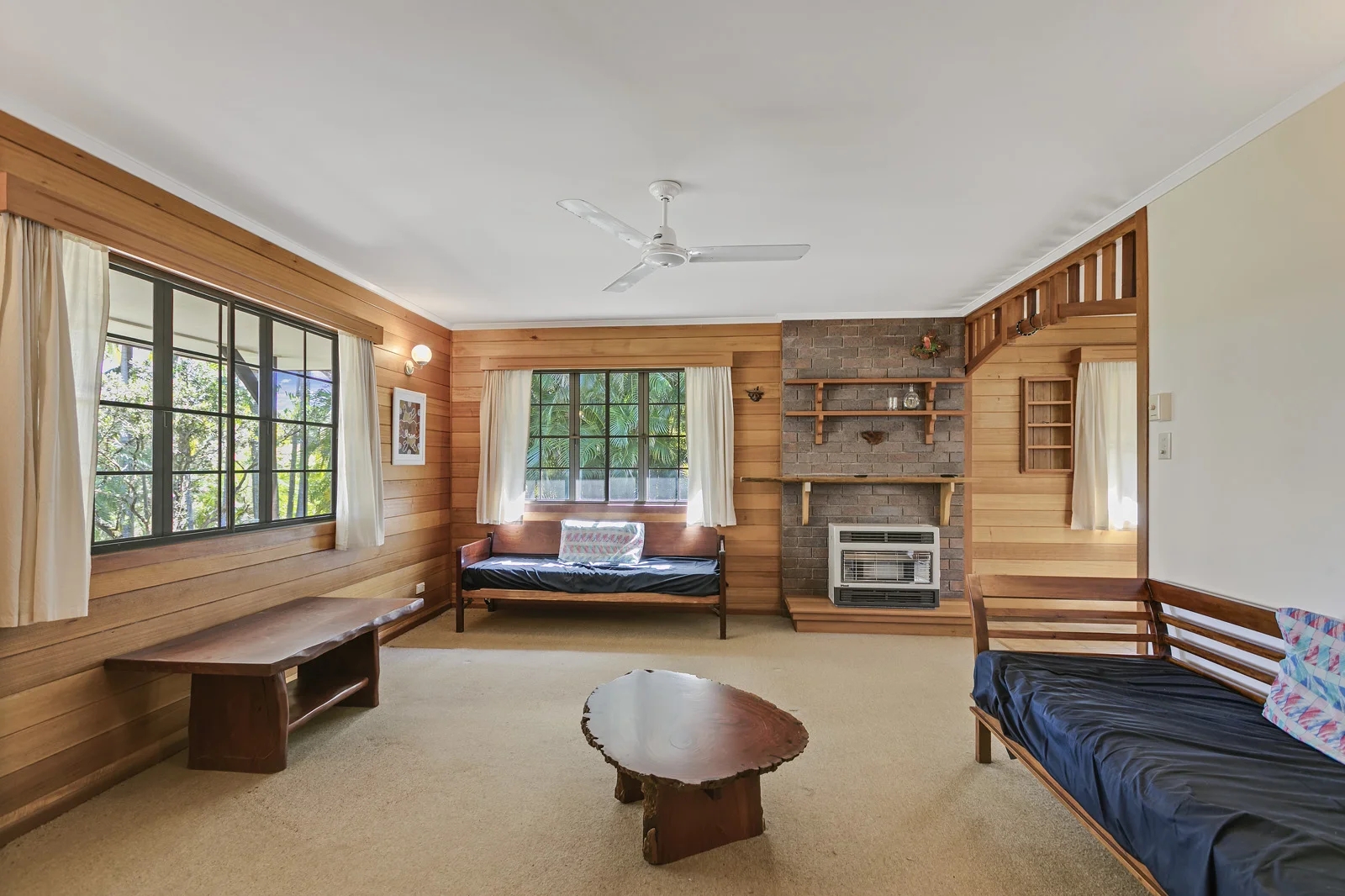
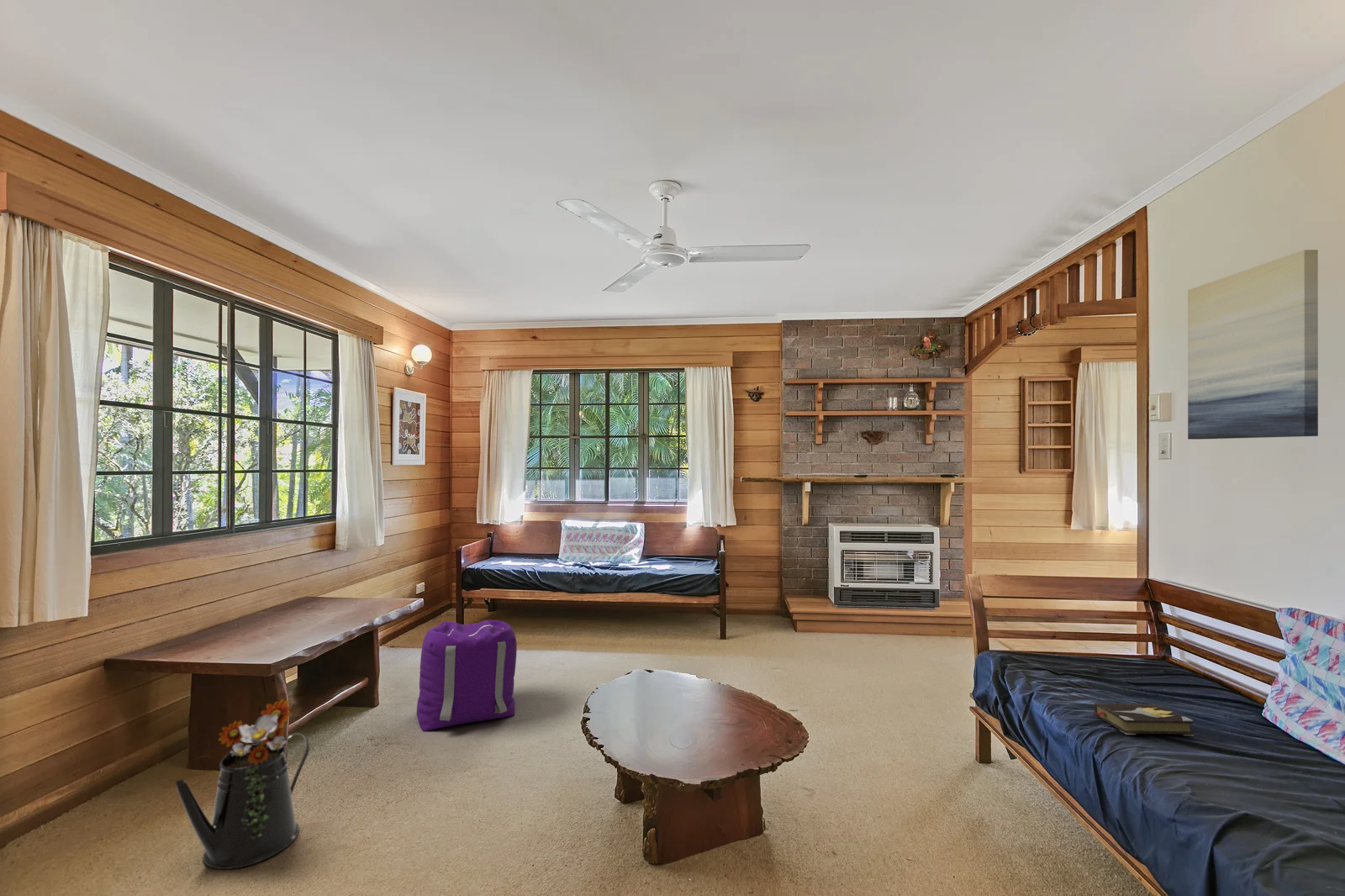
+ wall art (1245, 355)
+ watering can (251, 777)
+ hardback book (1142, 717)
+ backpack (467, 668)
